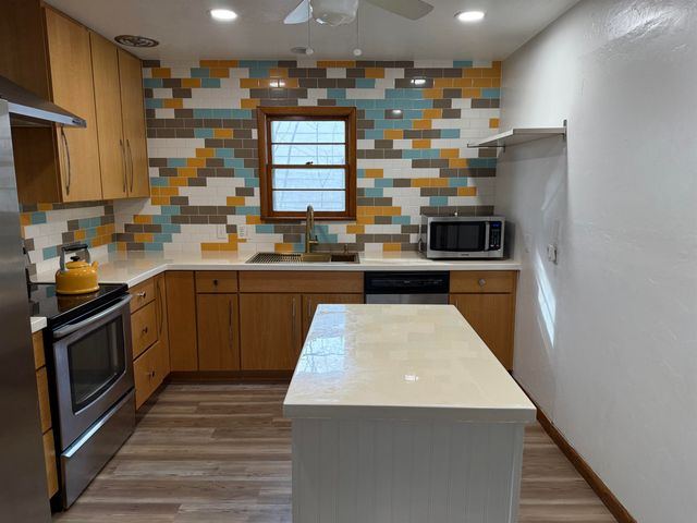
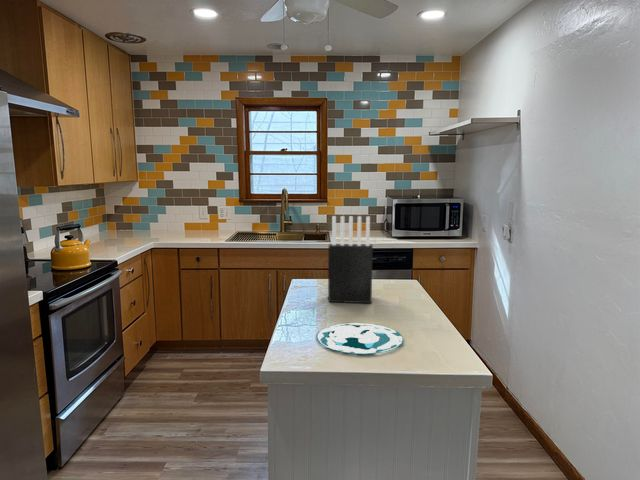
+ knife block (351, 257)
+ plate (359, 333)
